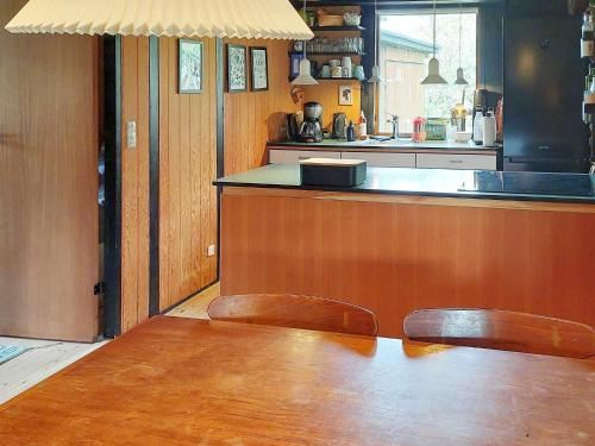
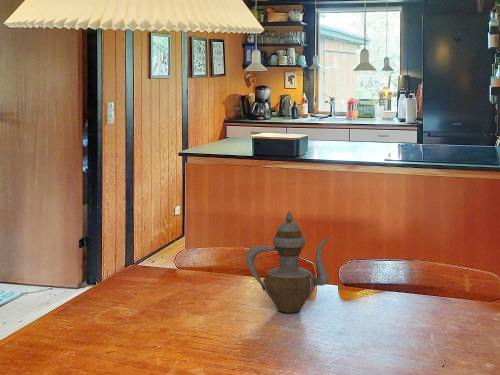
+ teapot (287, 260)
